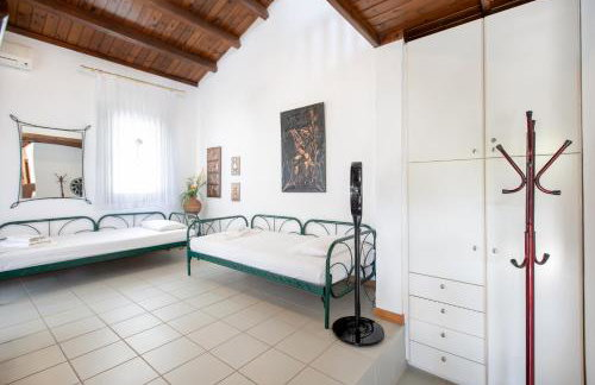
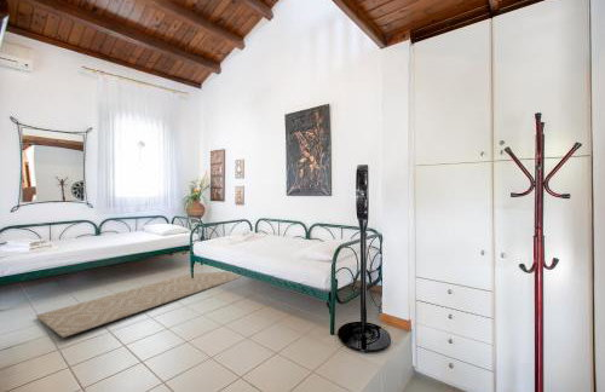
+ rug (177, 287)
